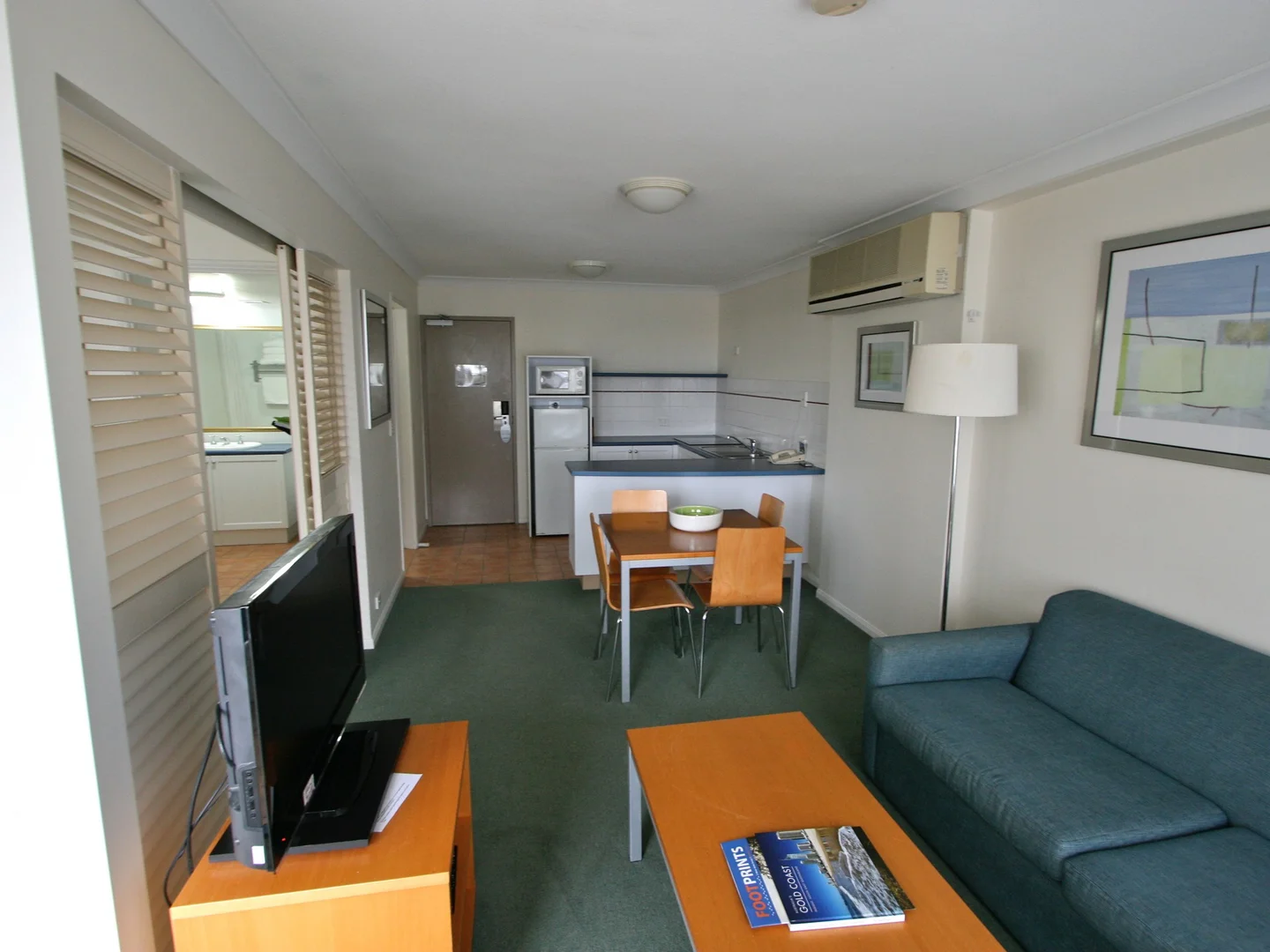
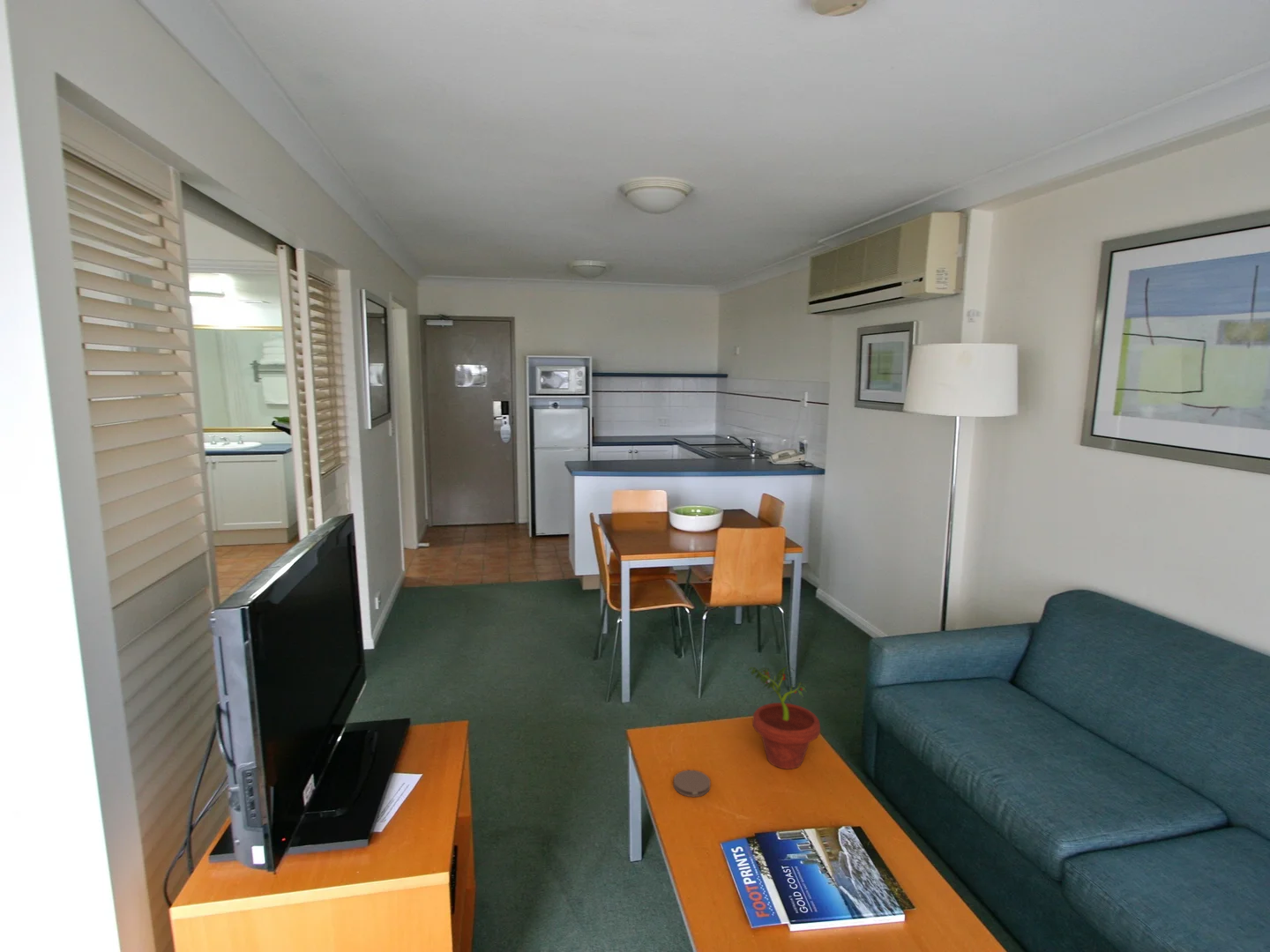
+ potted plant (783, 710)
+ coaster (691, 783)
